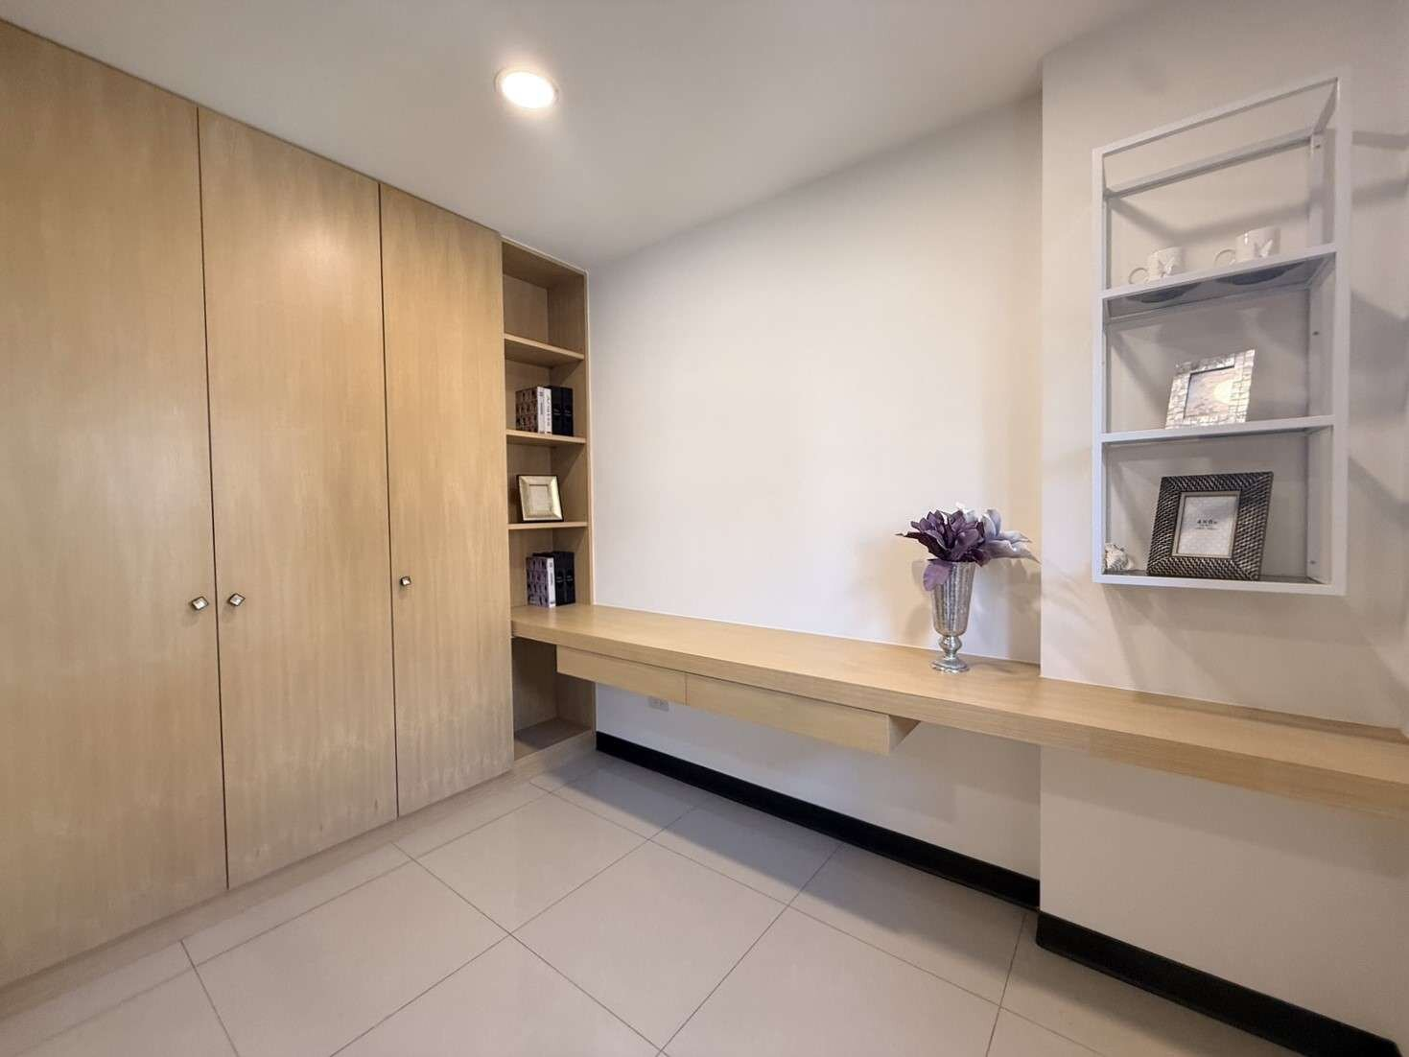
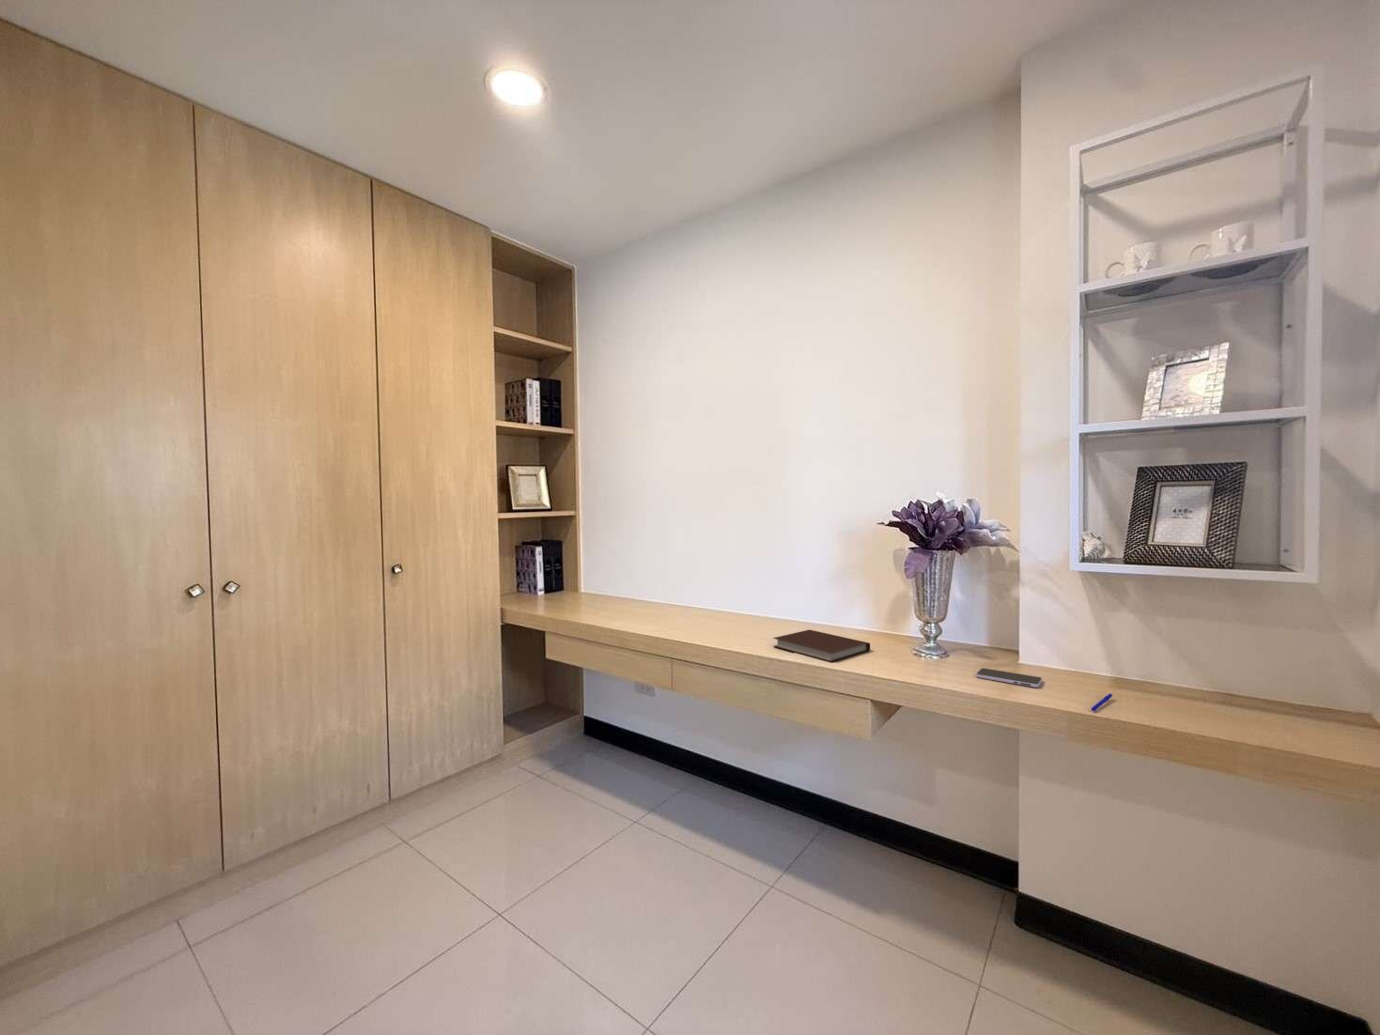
+ smartphone (1008, 677)
+ pen (1101, 702)
+ notebook (820, 645)
